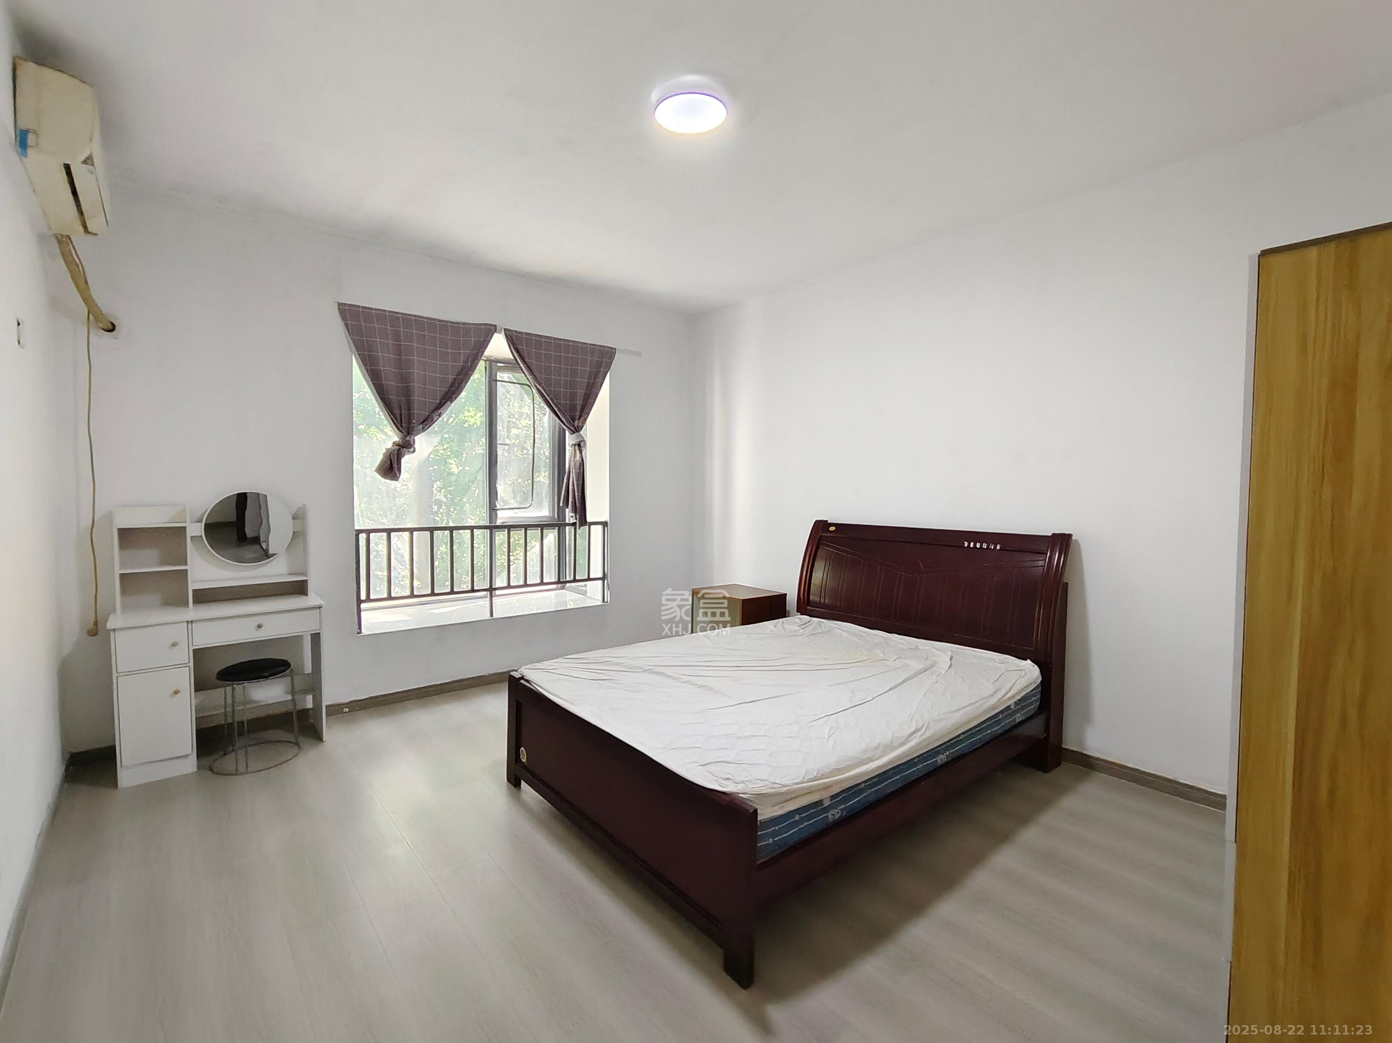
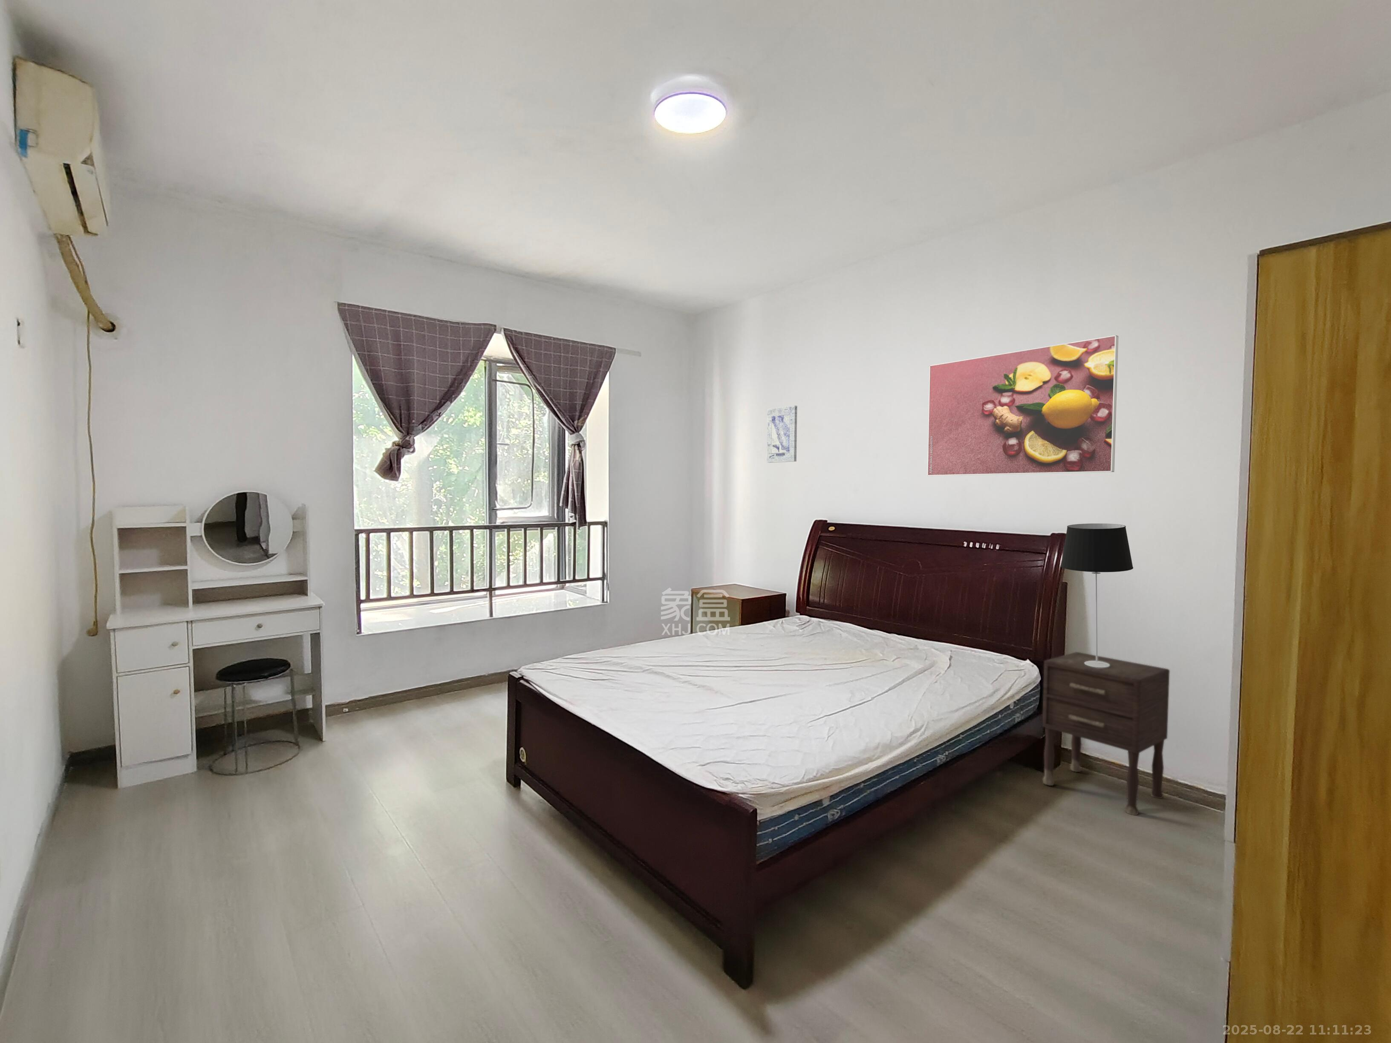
+ table lamp (1096, 595)
+ nightstand (1103, 727)
+ wall art (782, 435)
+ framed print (1012, 413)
